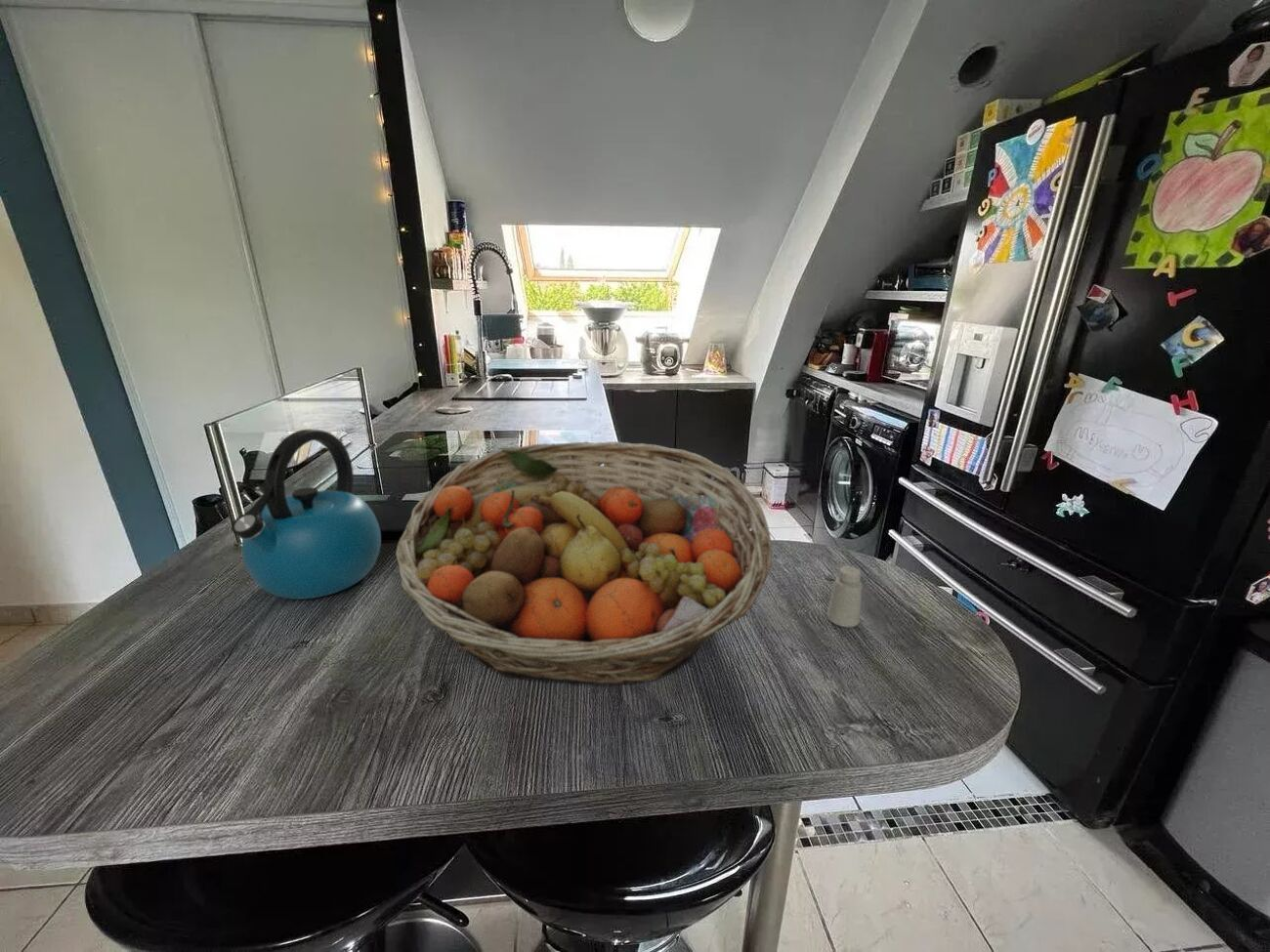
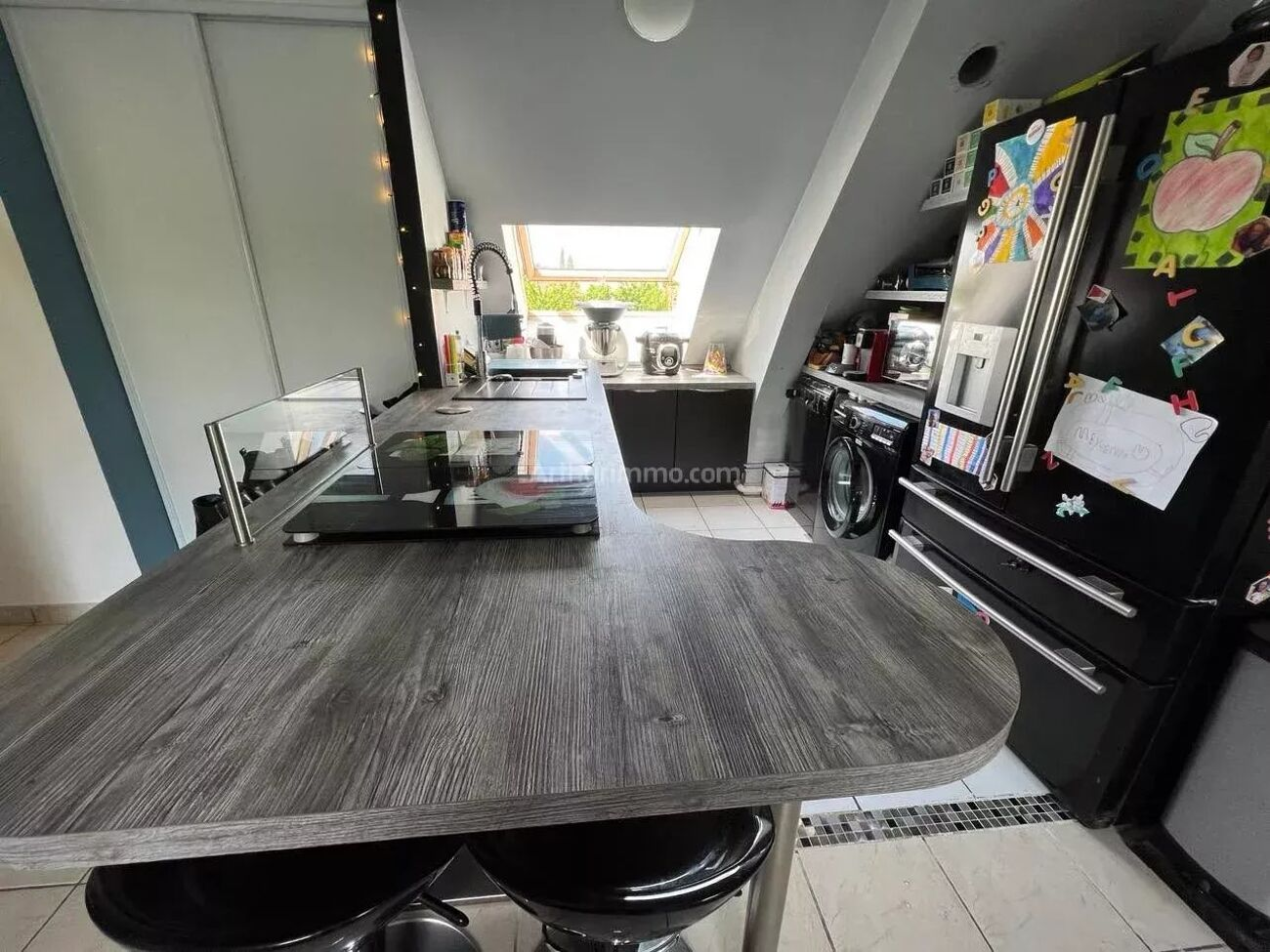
- kettle (303, 513)
- fruit basket (584, 547)
- saltshaker (846, 595)
